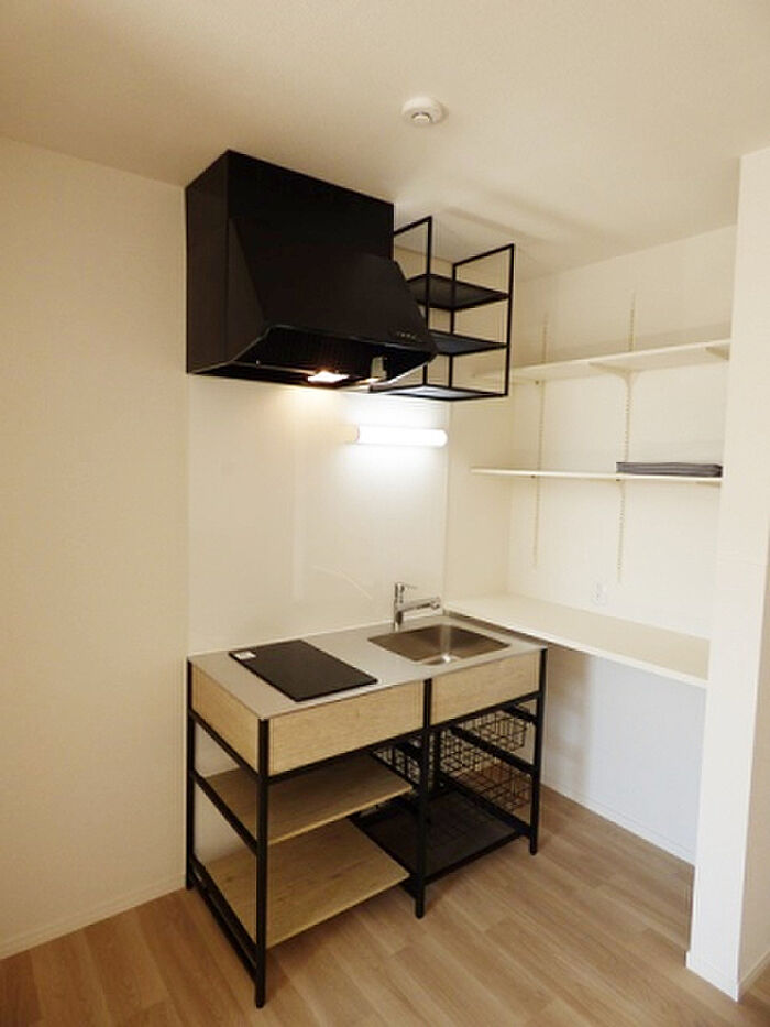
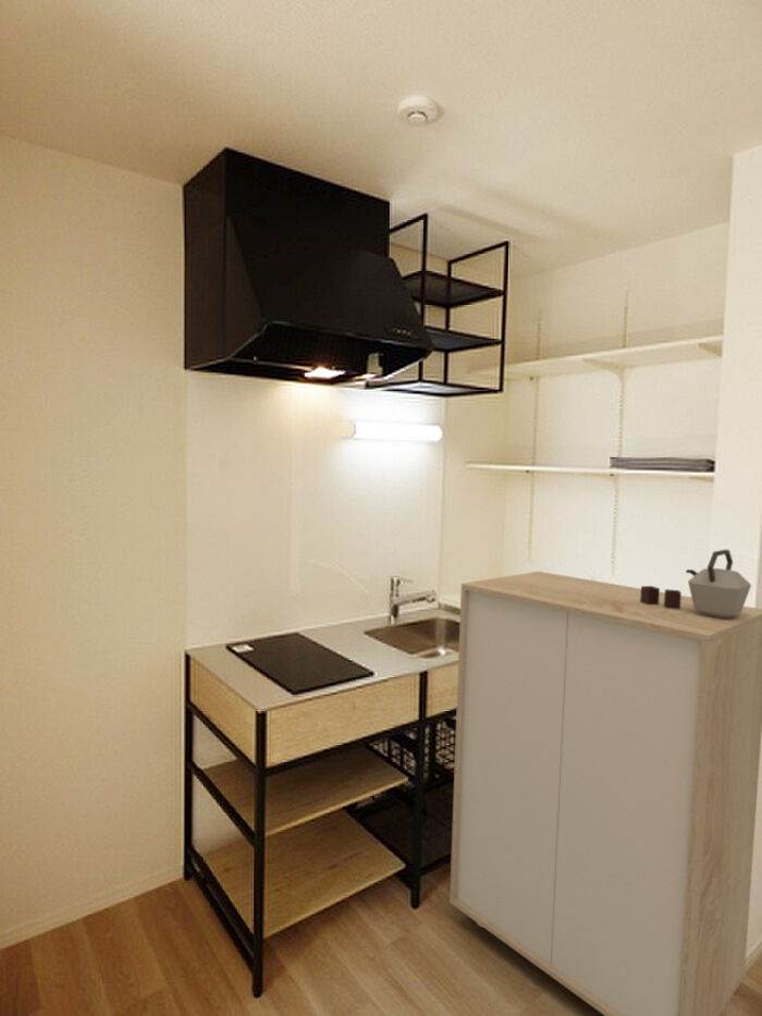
+ storage cabinet (597, 779)
+ kettle (691, 578)
